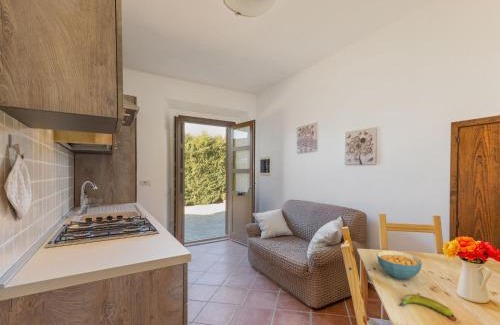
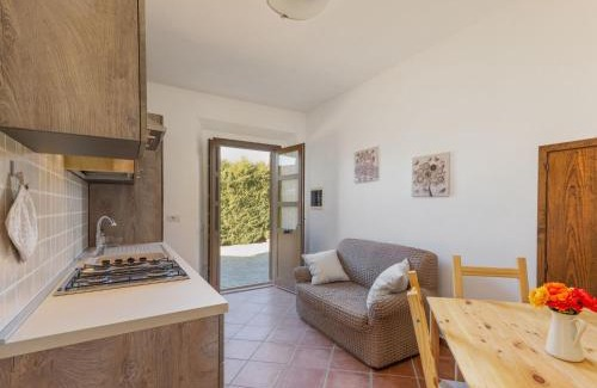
- cereal bowl (398, 266)
- banana (424, 303)
